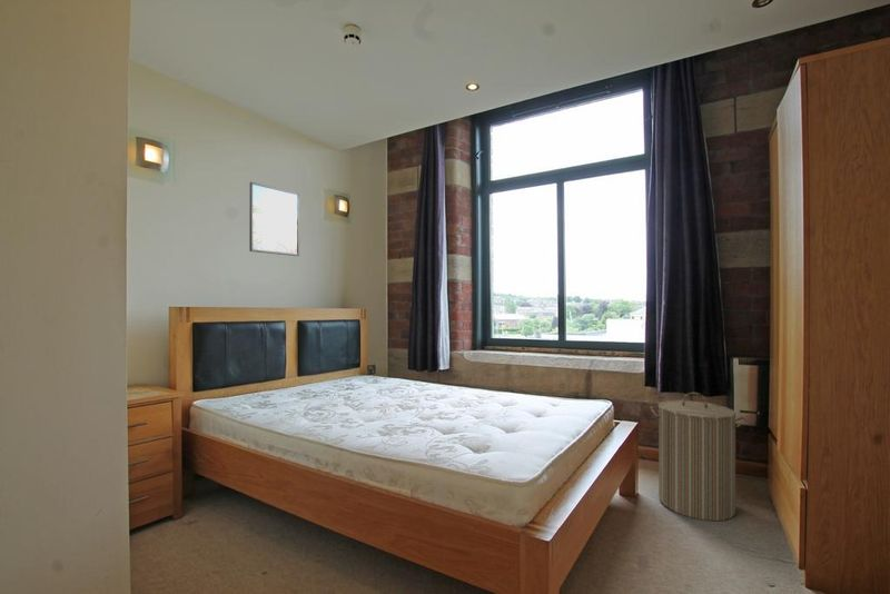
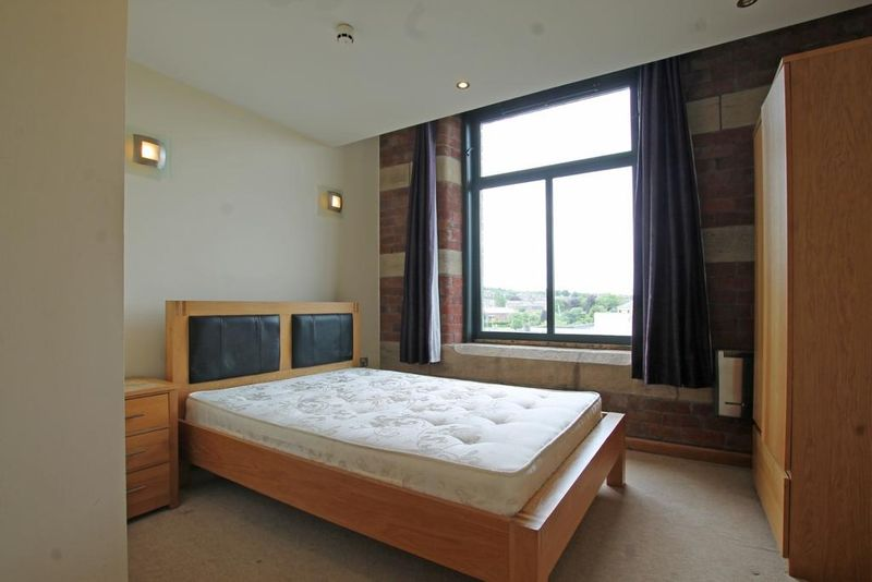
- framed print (275, 220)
- laundry hamper (695, 448)
